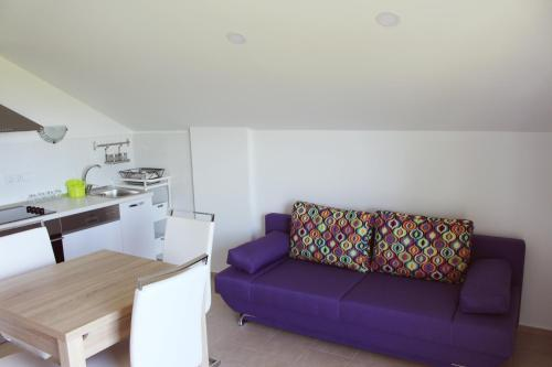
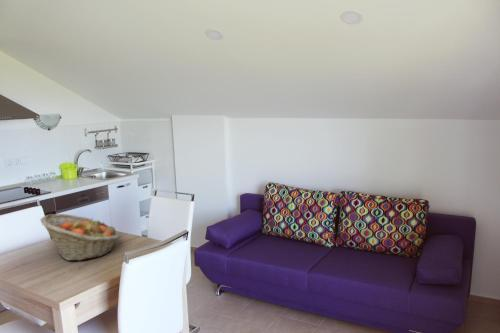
+ fruit basket (81, 233)
